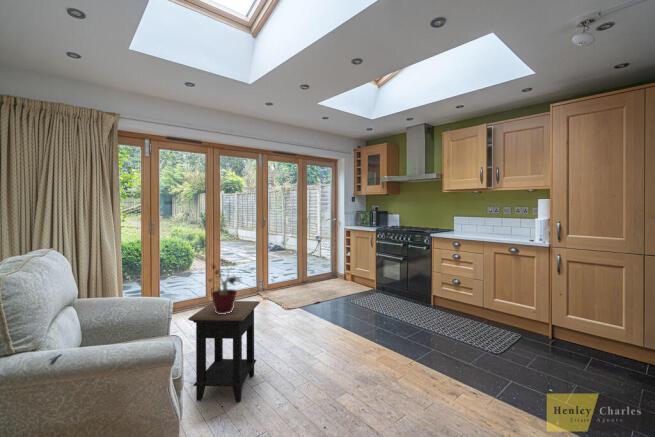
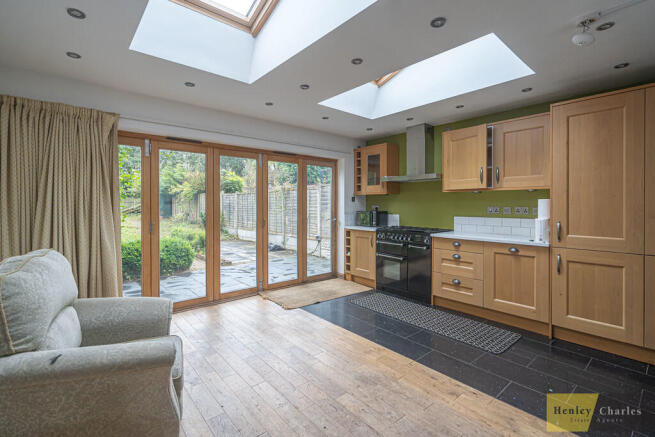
- side table (222, 347)
- potted plant (222, 283)
